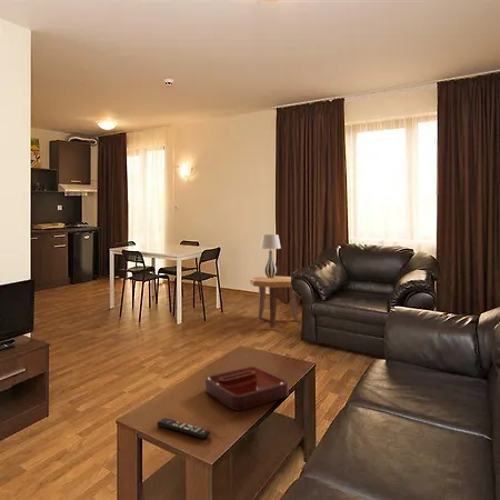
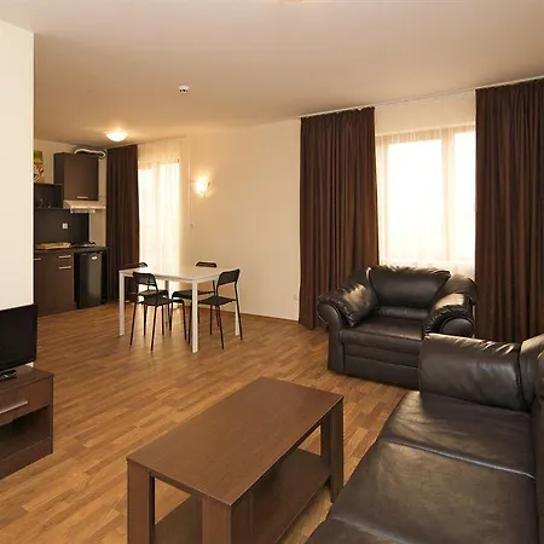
- remote control (182, 428)
- side table (276, 300)
- decorative tray (246, 386)
- table lamp (270, 256)
